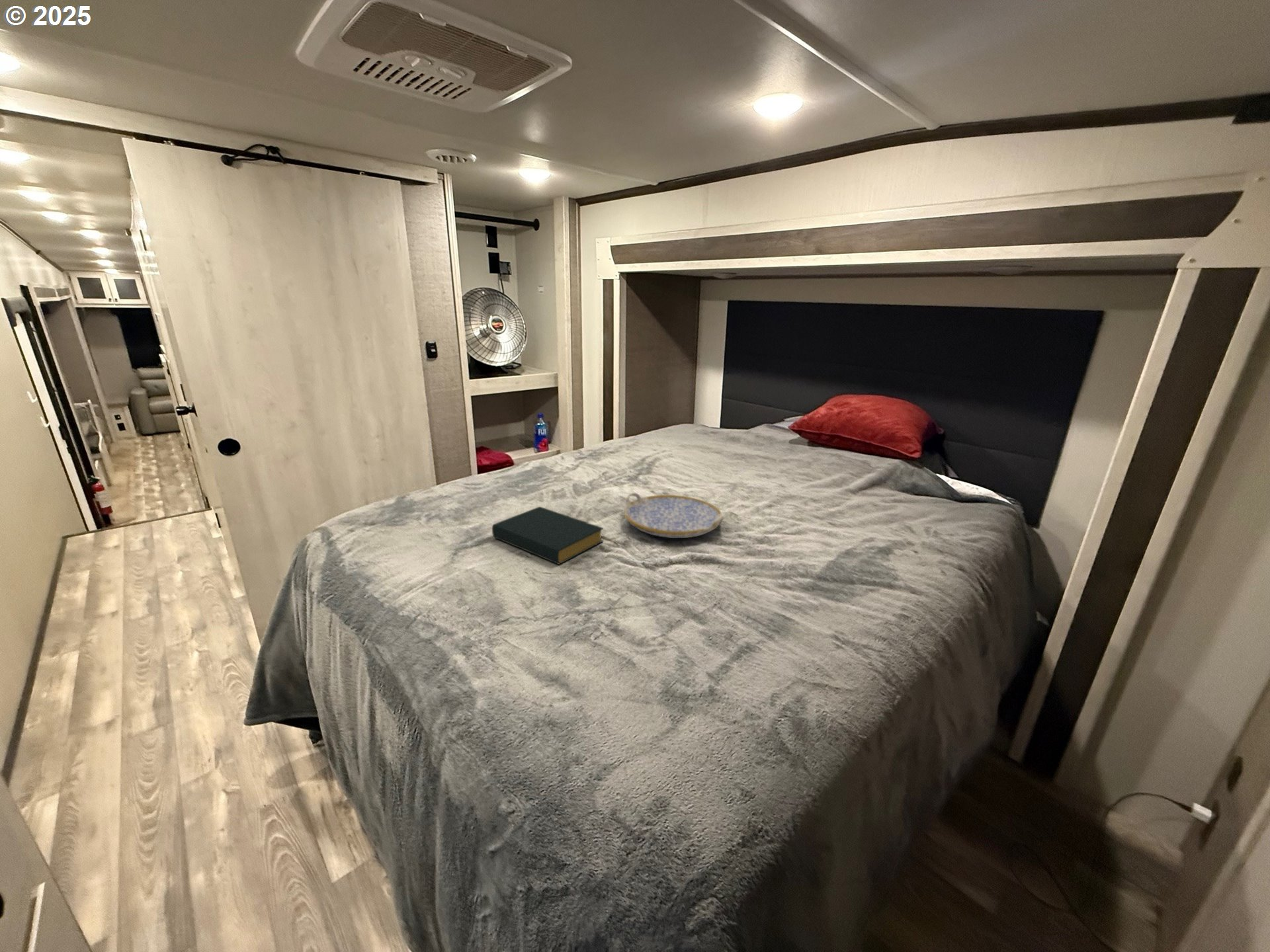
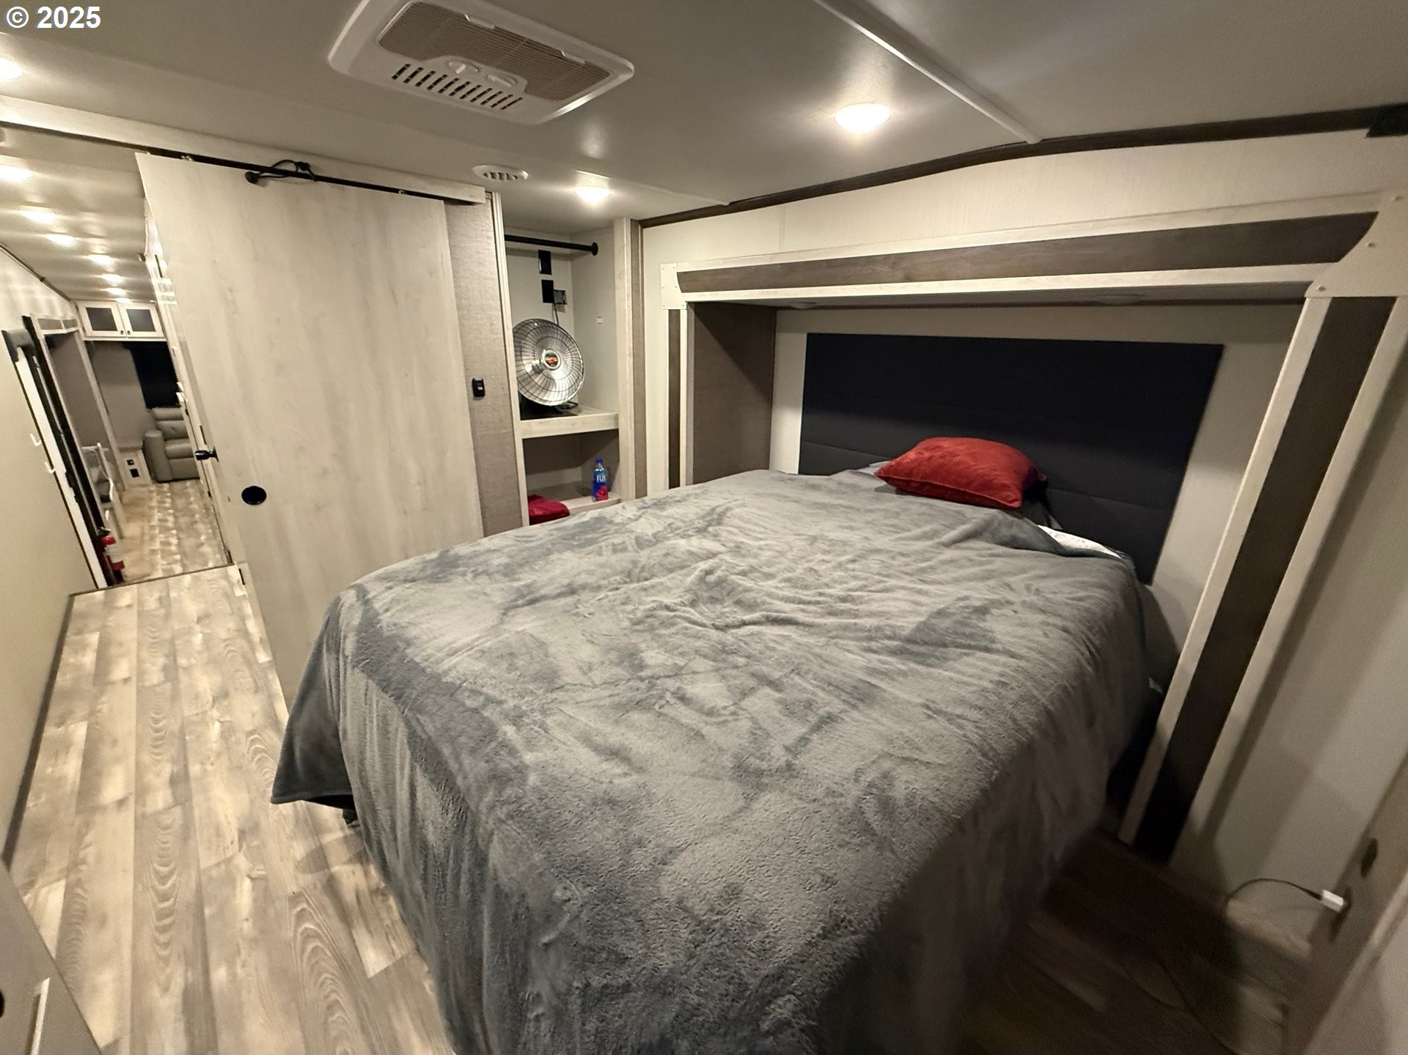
- hardback book (548, 533)
- serving tray (673, 514)
